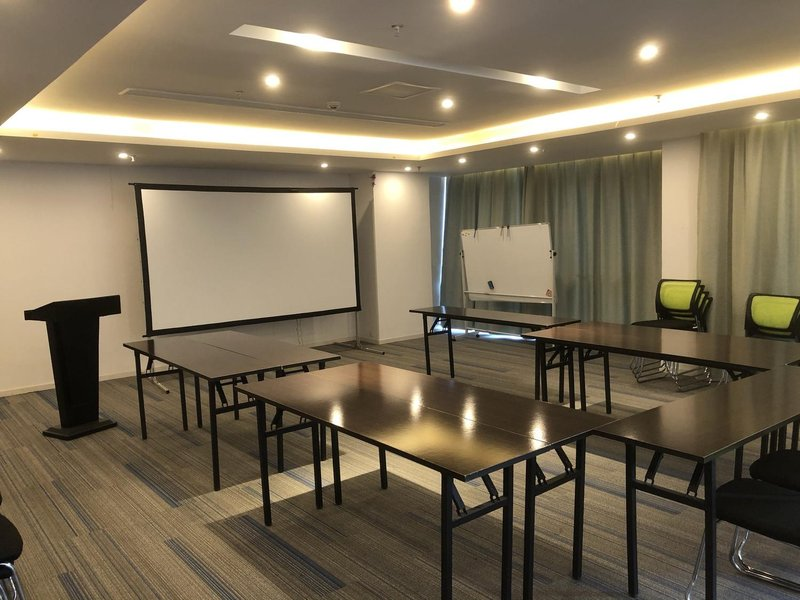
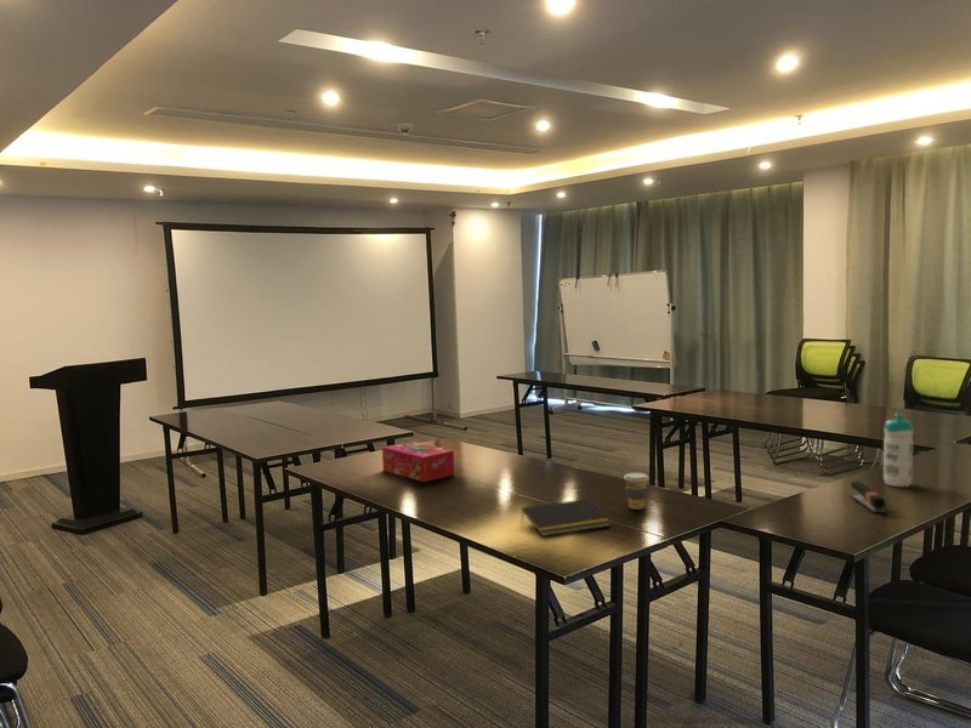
+ coffee cup (636, 490)
+ notepad (566, 516)
+ tissue box (418, 460)
+ water bottle (898, 449)
+ stapler (867, 496)
